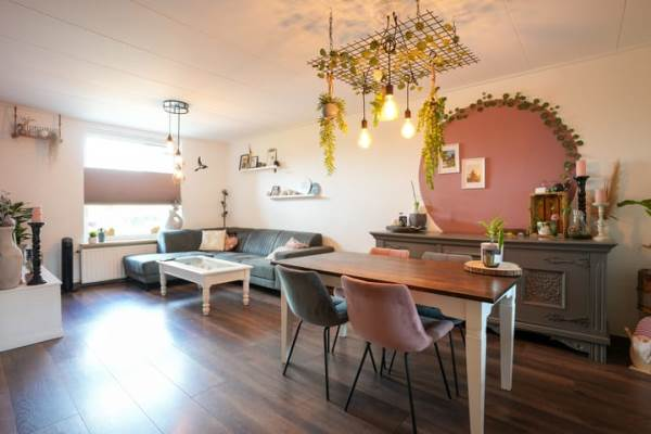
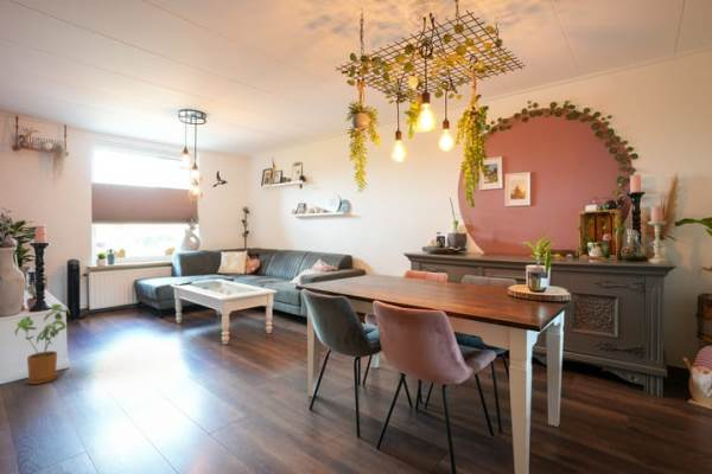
+ house plant (45, 342)
